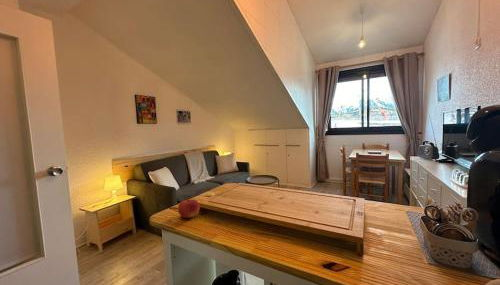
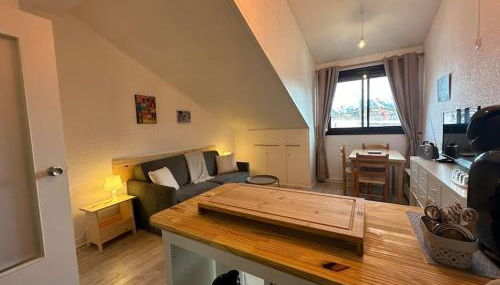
- fruit (188, 207)
